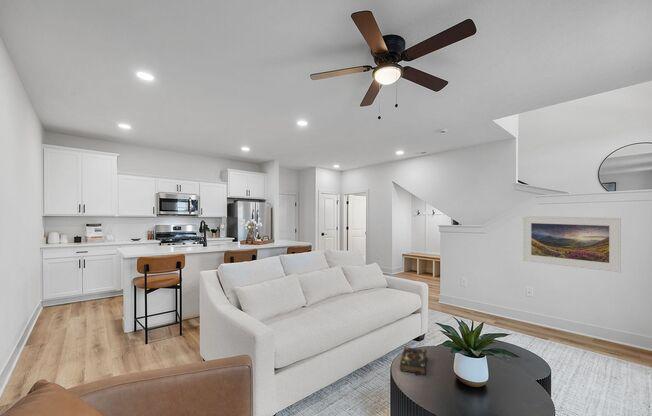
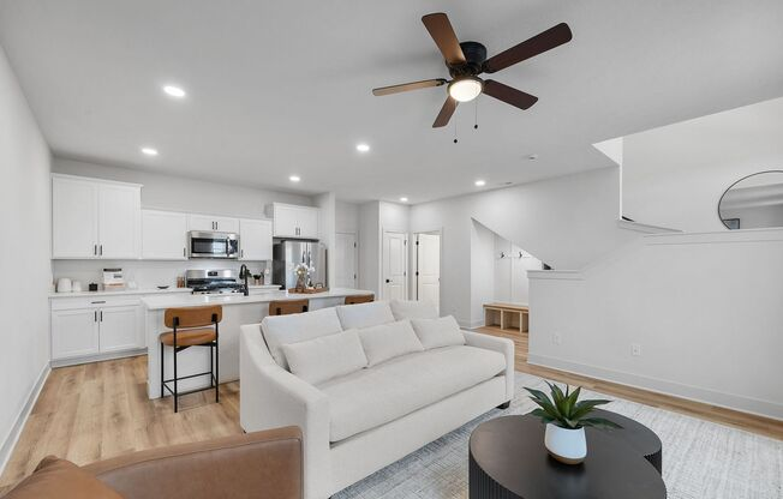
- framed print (567, 241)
- book (413, 360)
